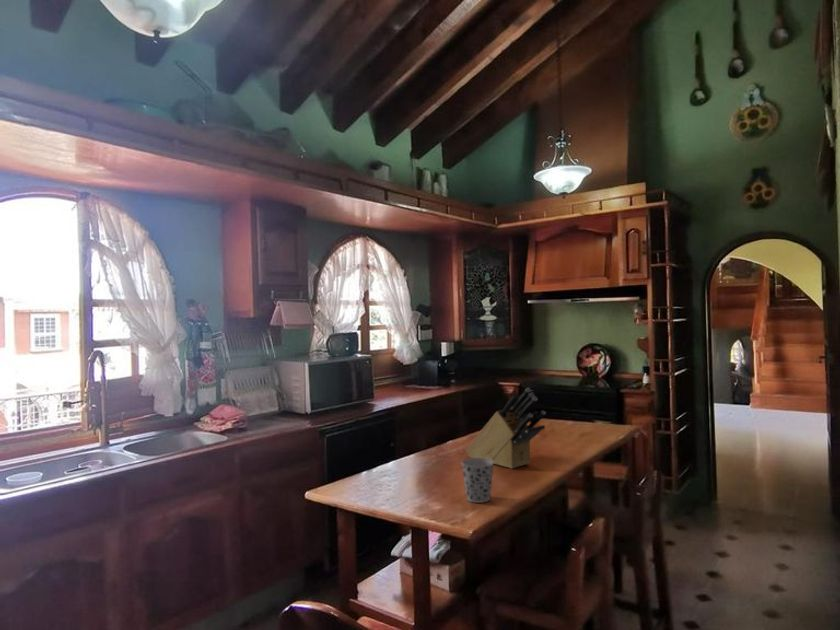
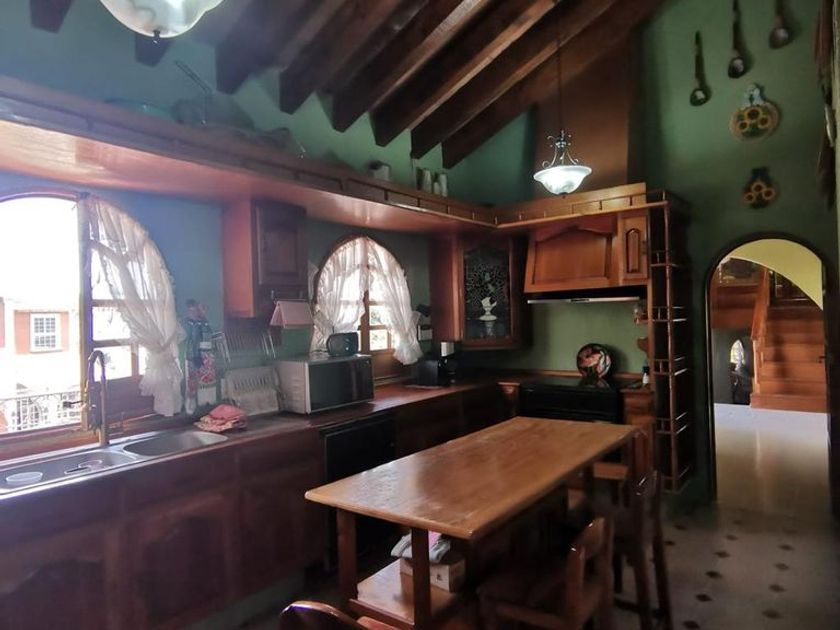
- cup (477, 480)
- knife block (504, 424)
